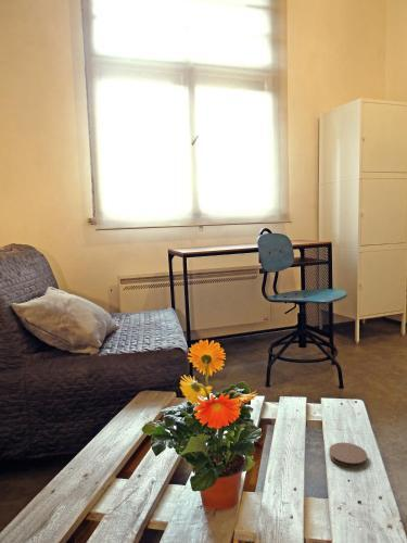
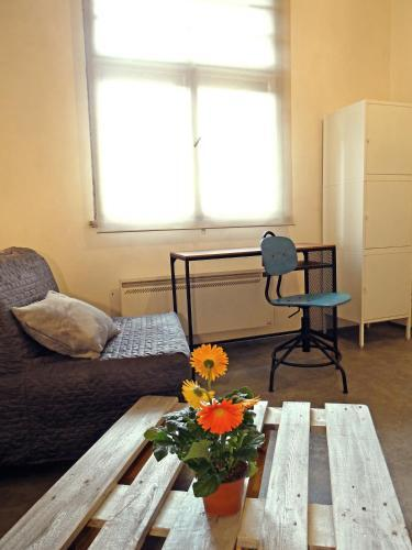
- coaster (347, 454)
